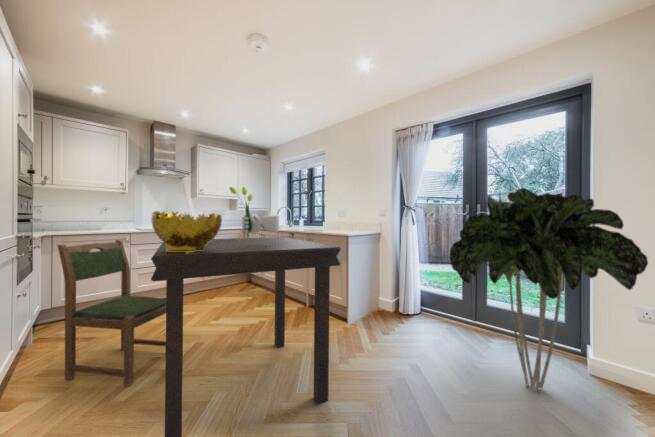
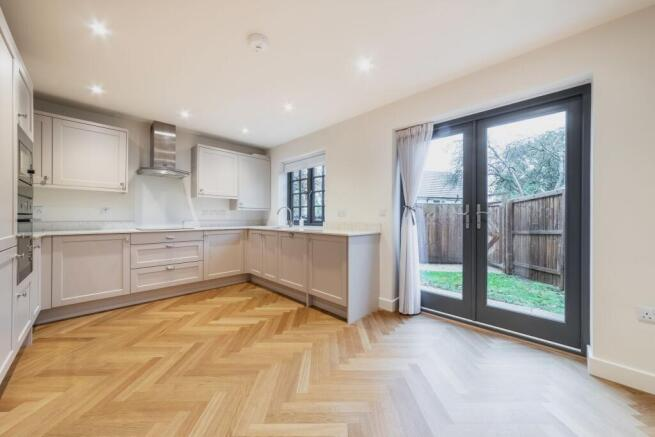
- bouquet (255, 215)
- dining chair (123, 303)
- dining table (275, 312)
- indoor plant (535, 284)
- decorative bowl (188, 230)
